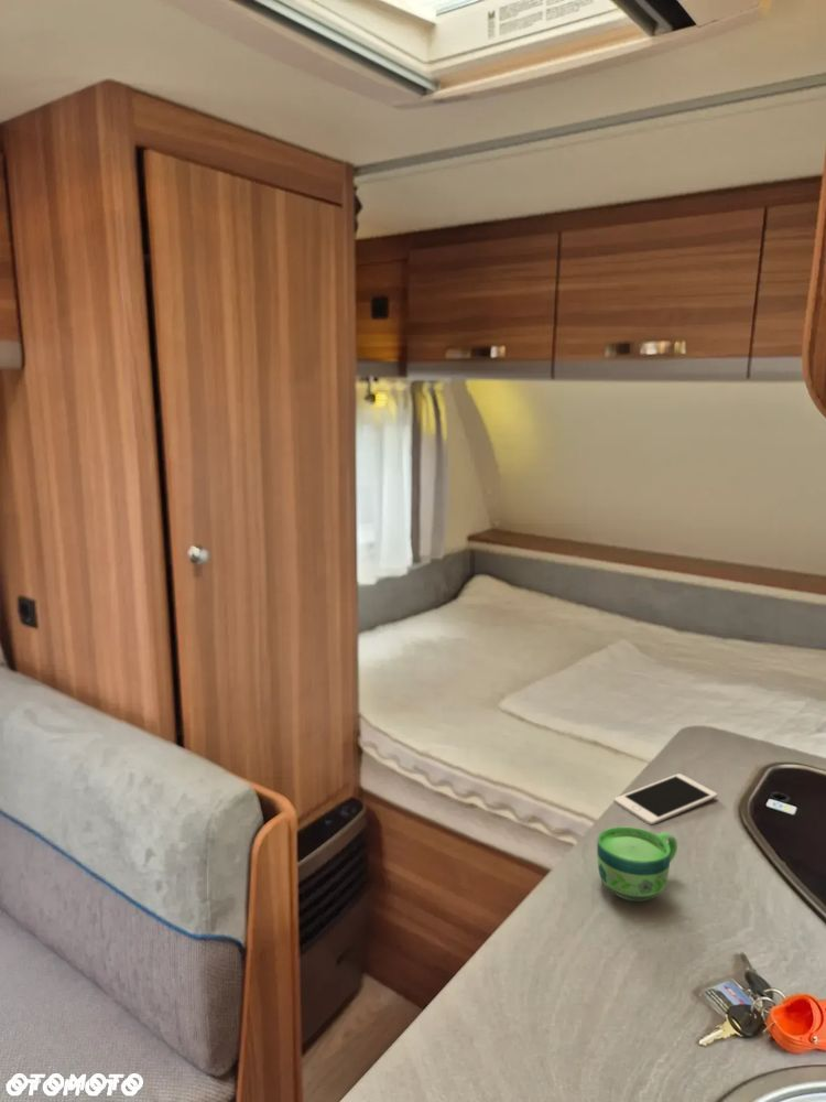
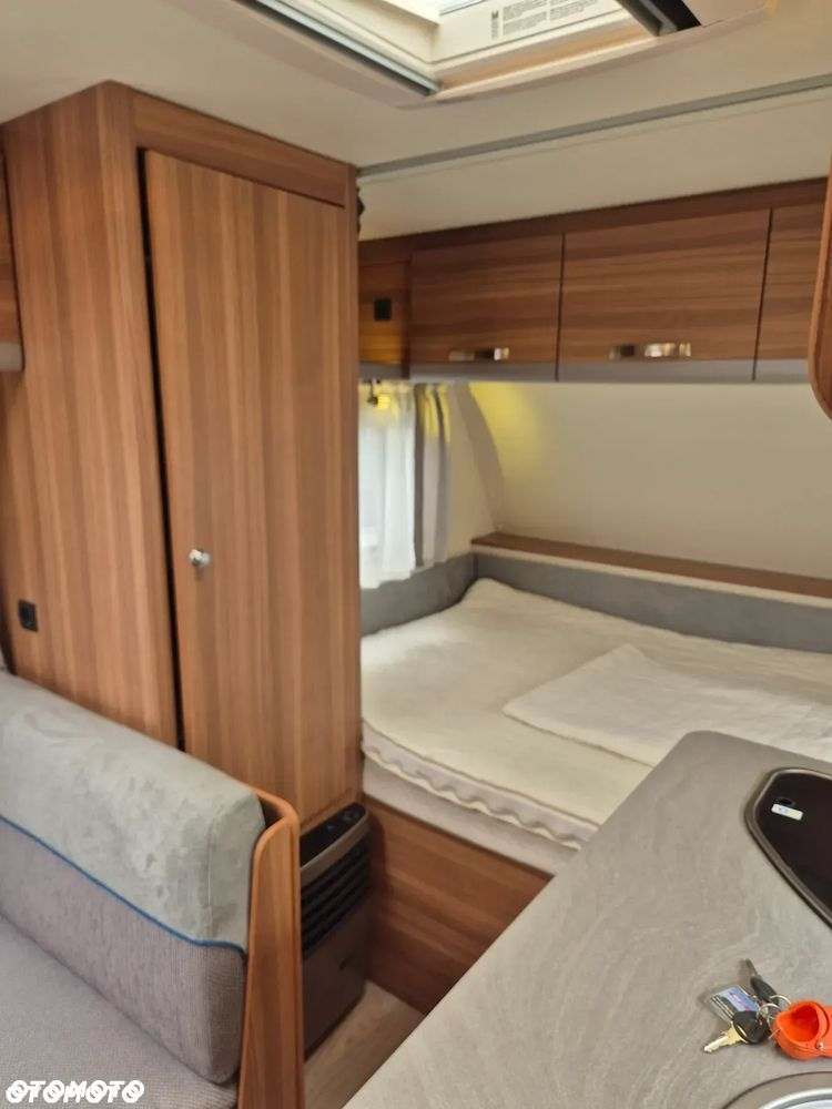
- cell phone (665, 798)
- cup (638, 860)
